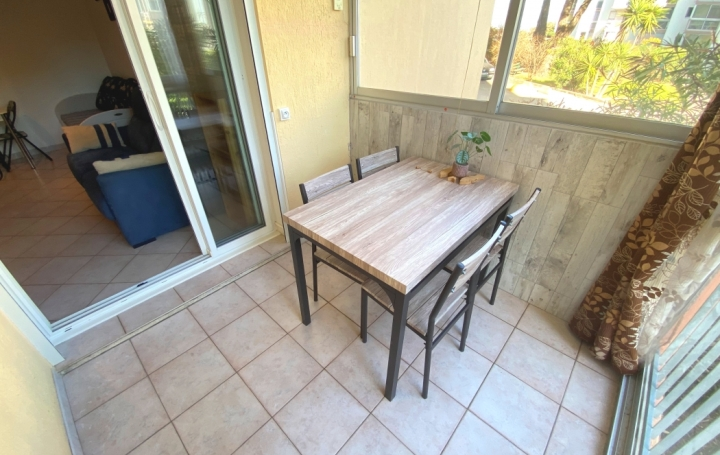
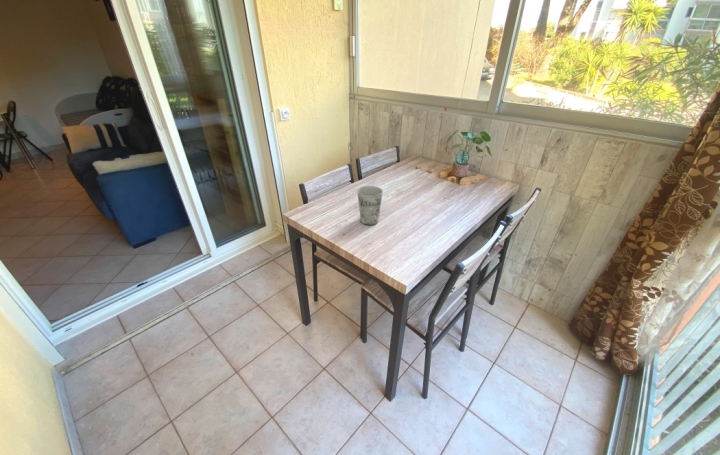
+ cup (369, 206)
